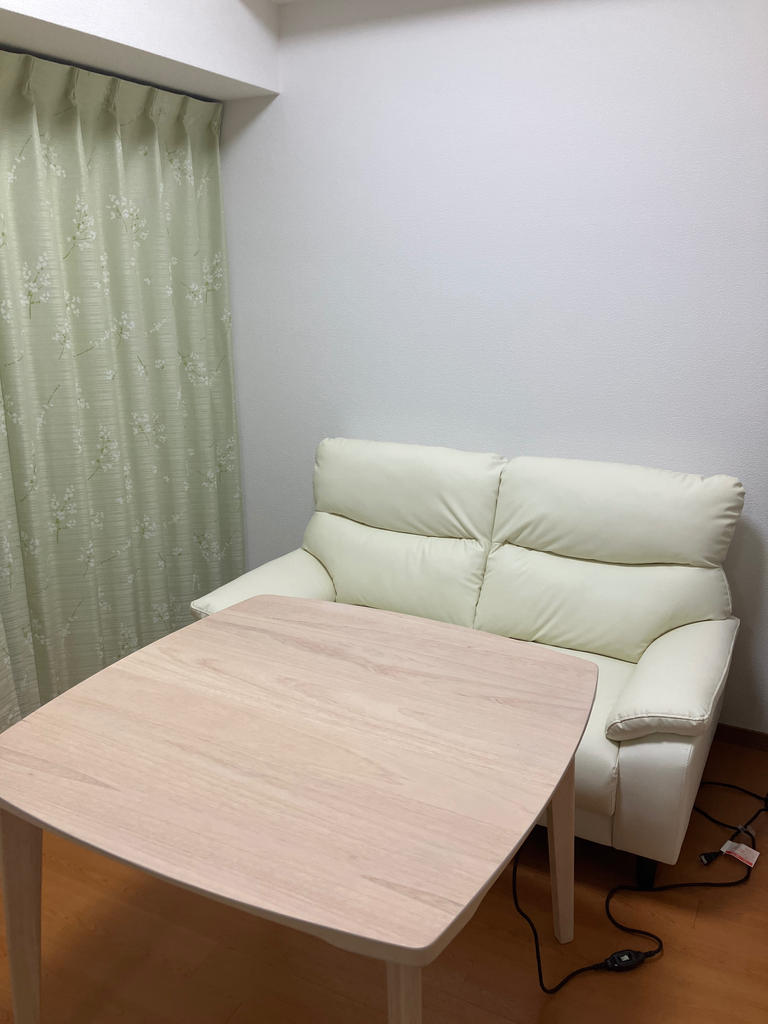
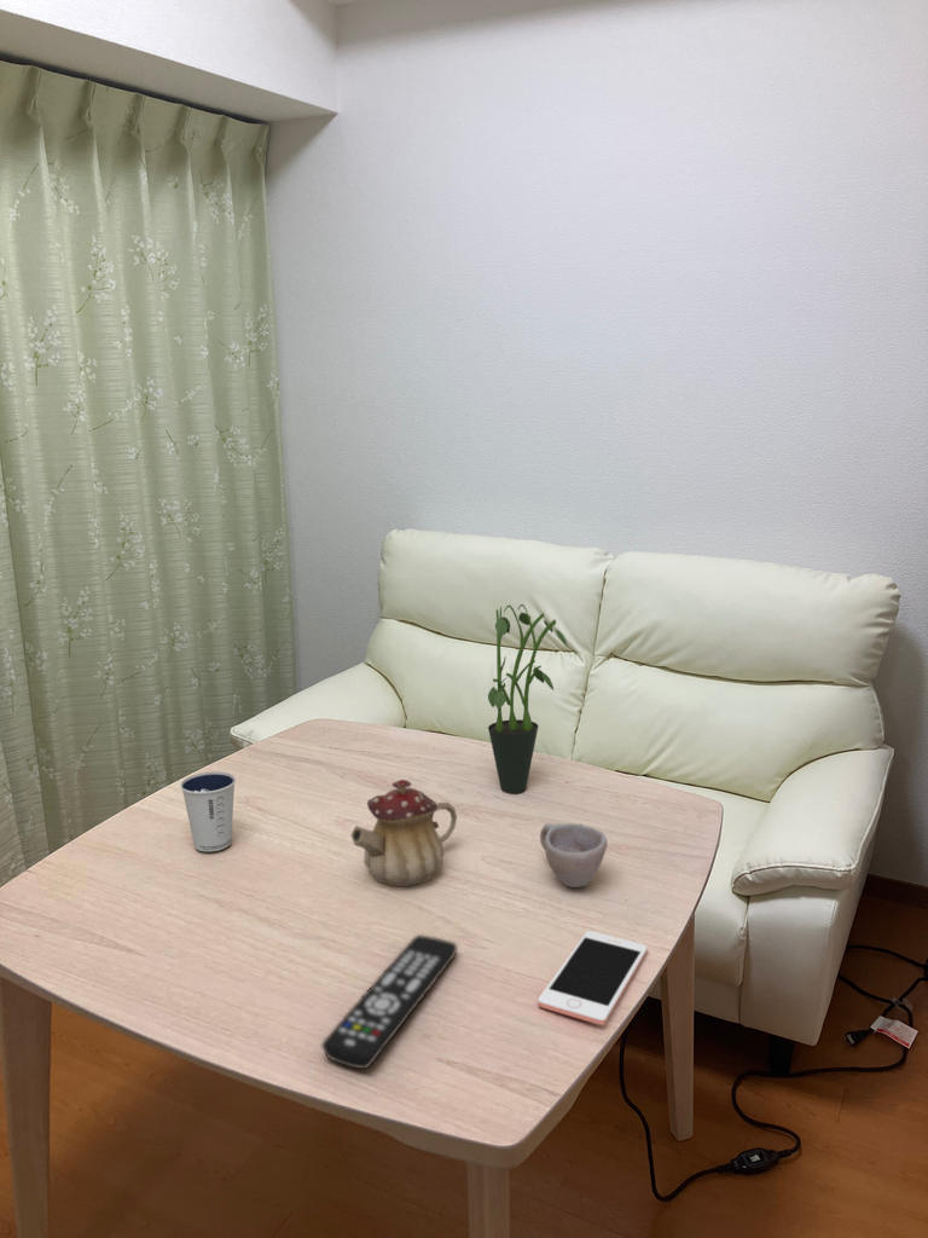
+ potted plant (522, 699)
+ cup (567, 855)
+ cell phone (594, 974)
+ teapot (407, 823)
+ remote control (395, 996)
+ dixie cup (210, 812)
